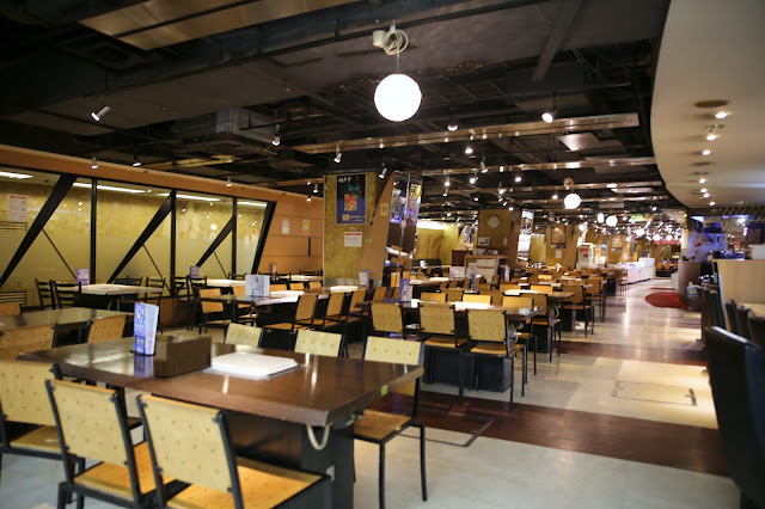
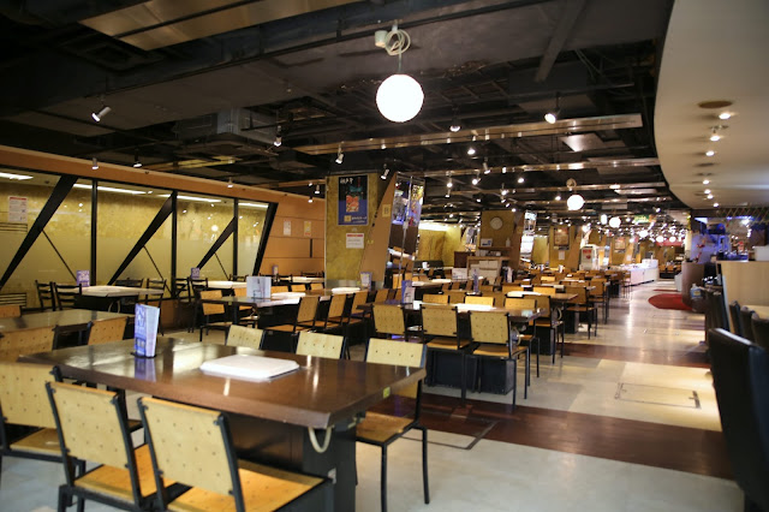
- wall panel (183, 354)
